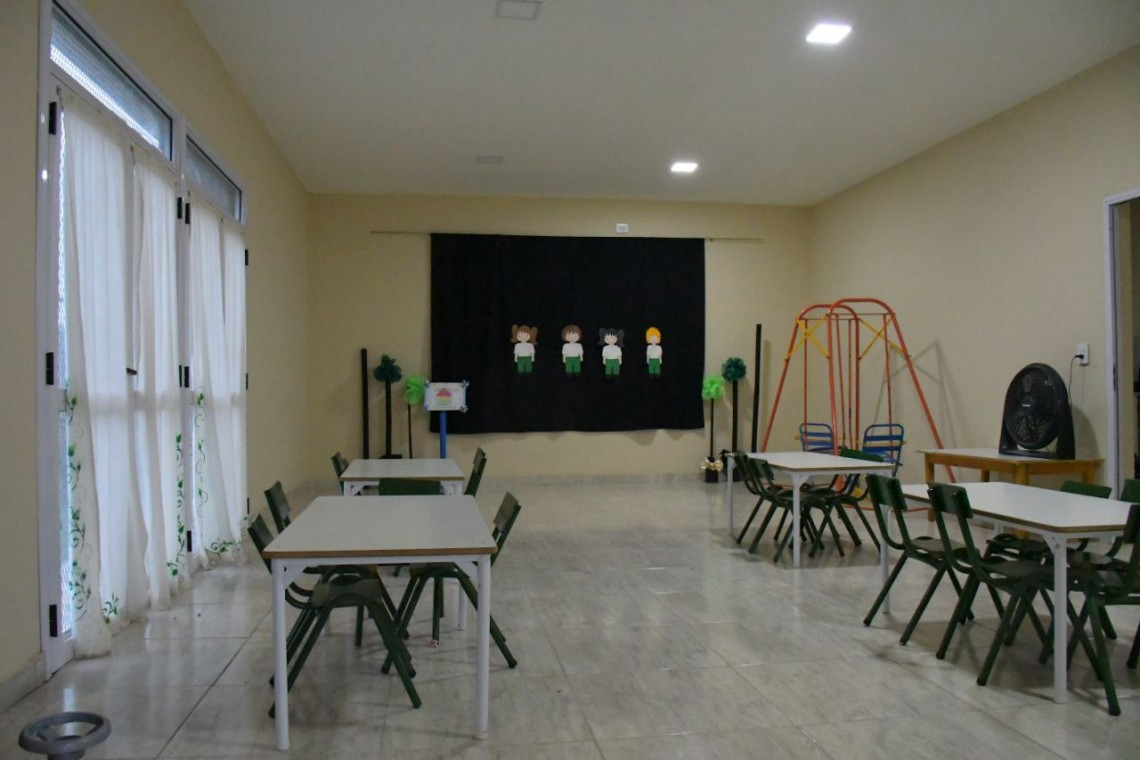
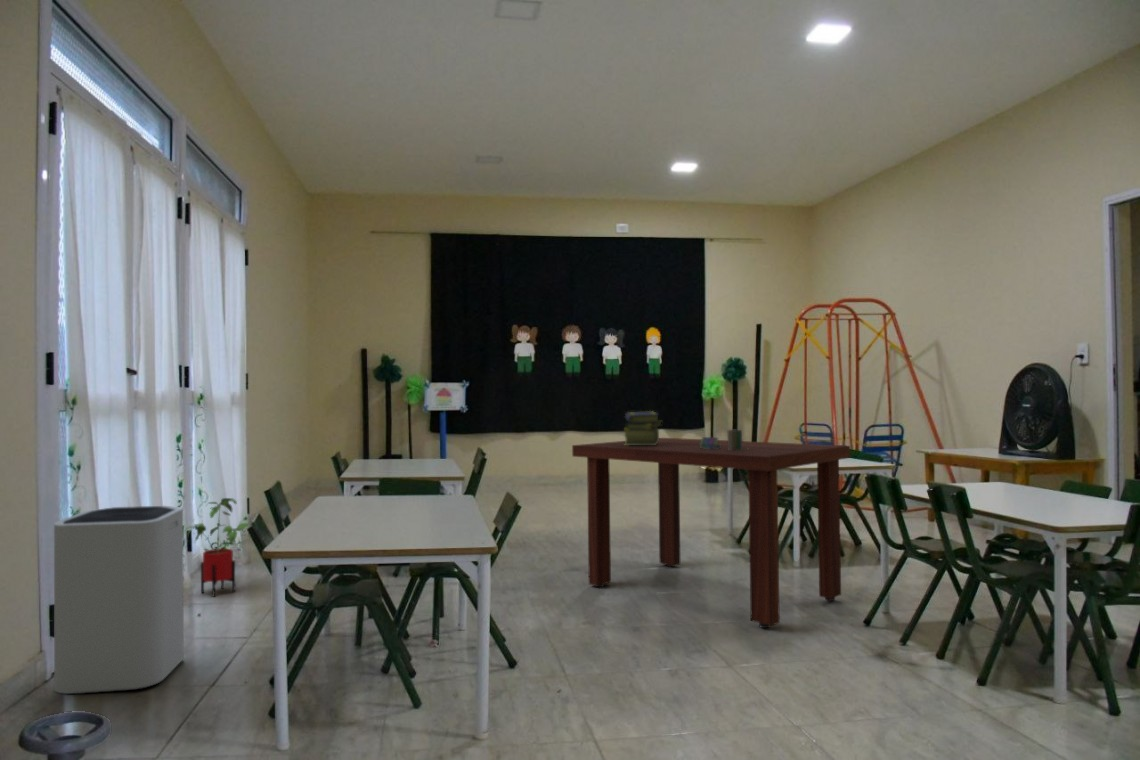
+ stack of books (642, 428)
+ house plant (218, 545)
+ dining table (679, 519)
+ toy block set (727, 436)
+ trash can (122, 592)
